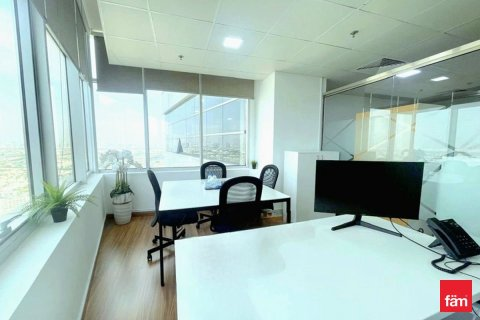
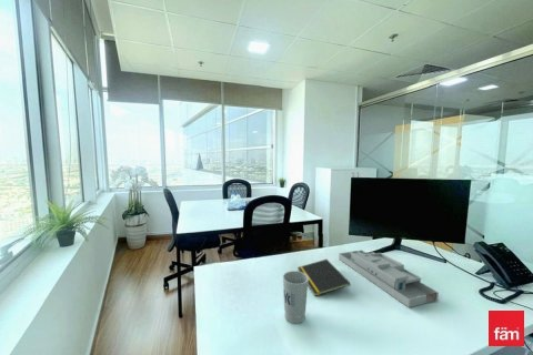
+ desk organizer (380, 267)
+ notepad (321, 275)
+ cup (294, 296)
